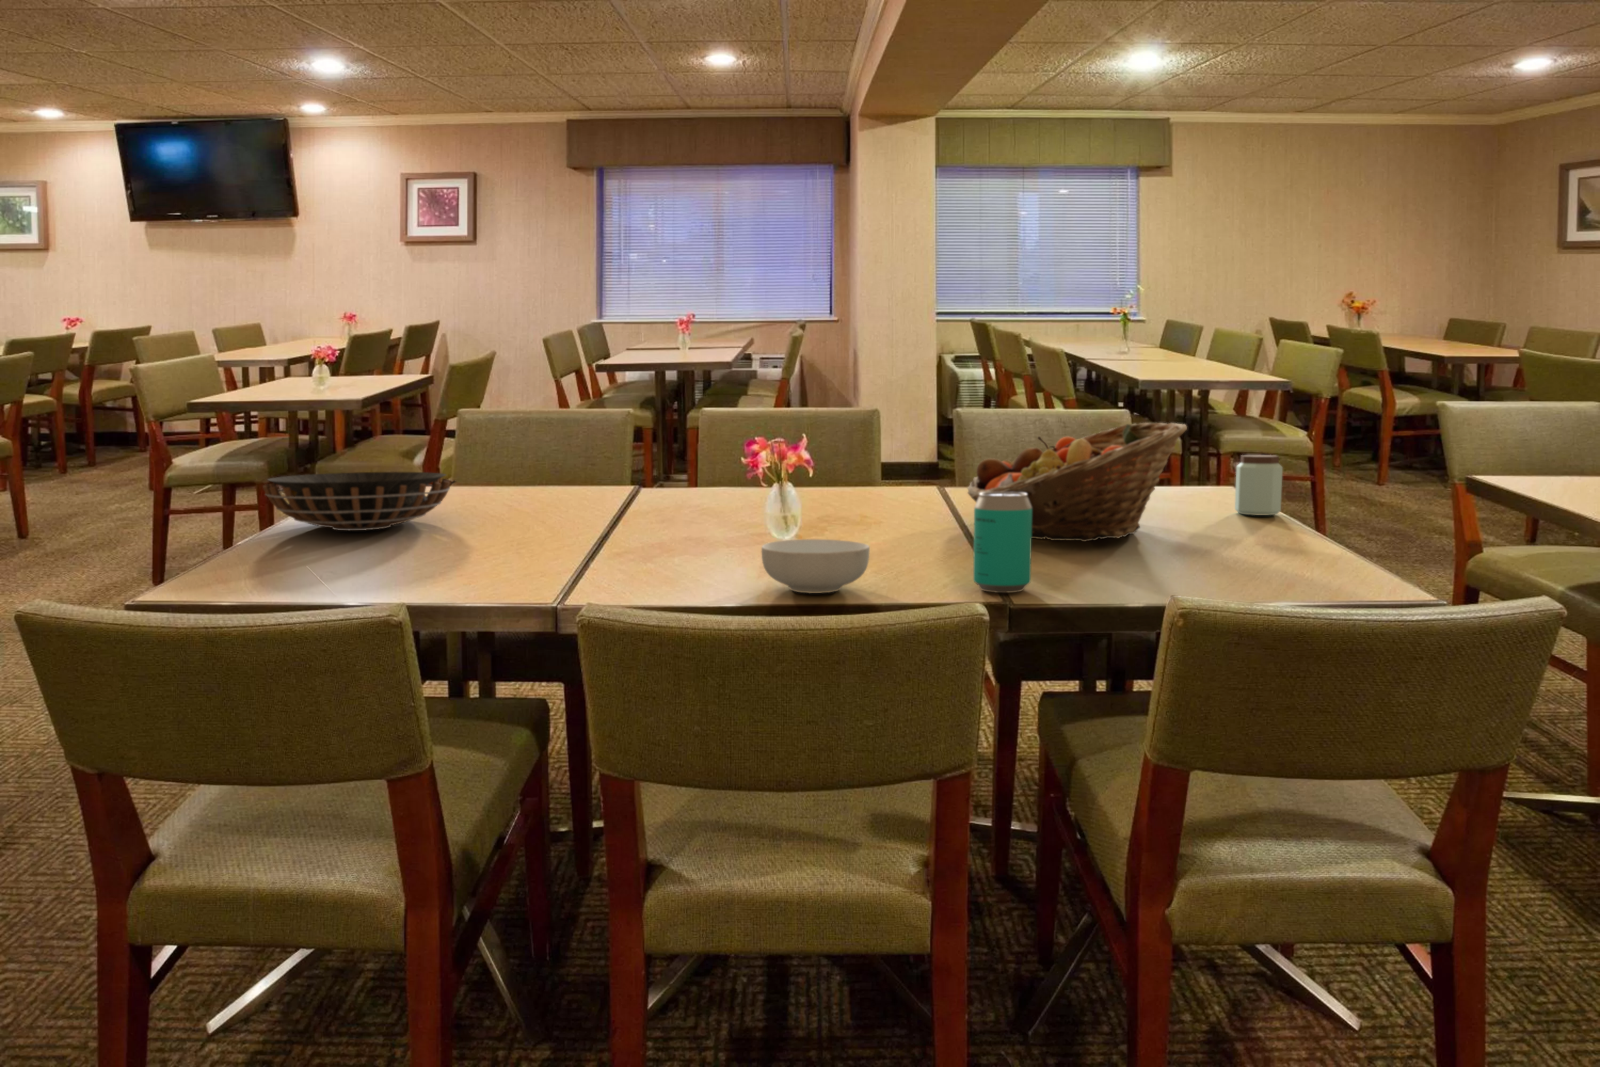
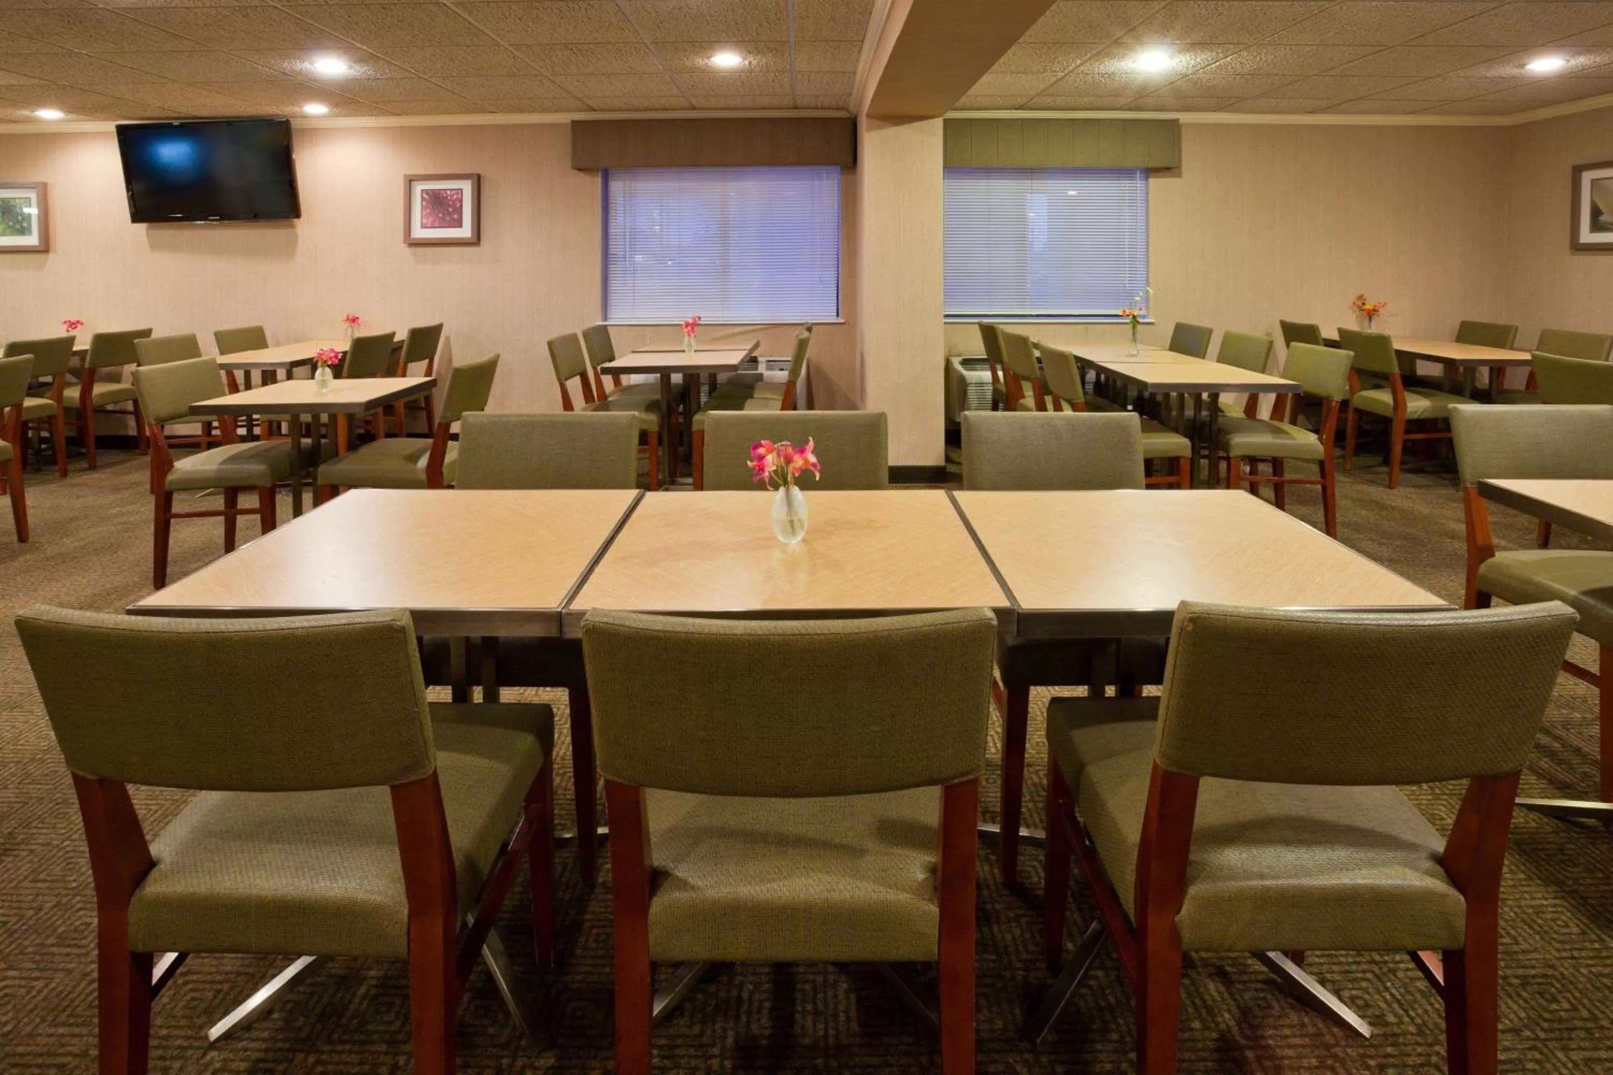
- decorative bowl (363, 503)
- cereal bowl (815, 567)
- peanut butter (1258, 485)
- fruit basket (1073, 478)
- beverage can (1002, 542)
